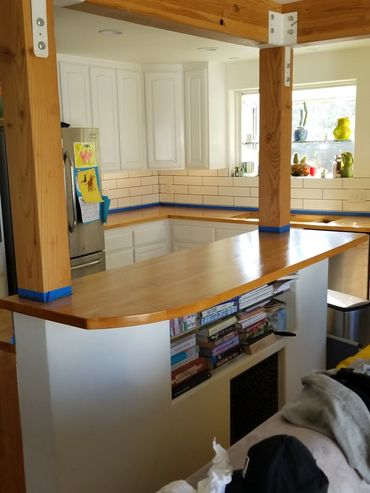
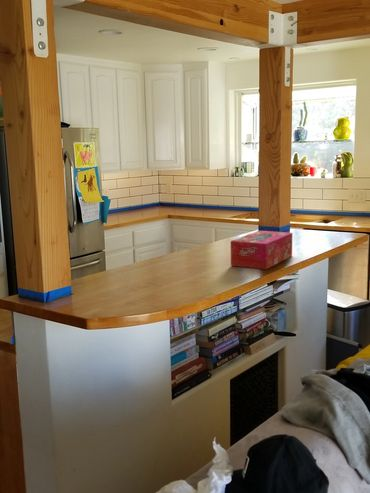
+ tissue box (262, 248)
